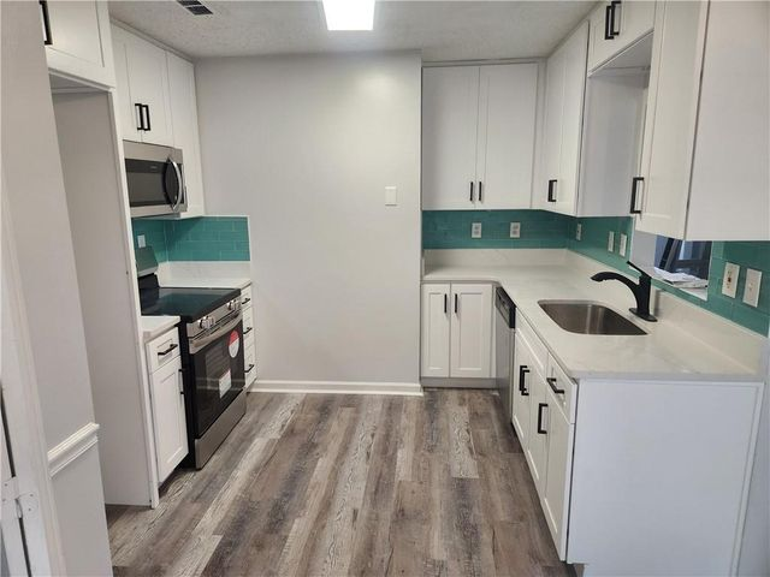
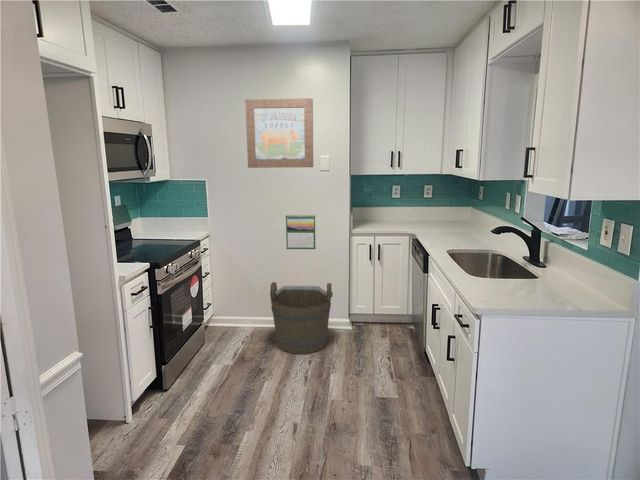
+ wall art (279, 133)
+ bucket (301, 313)
+ calendar (300, 231)
